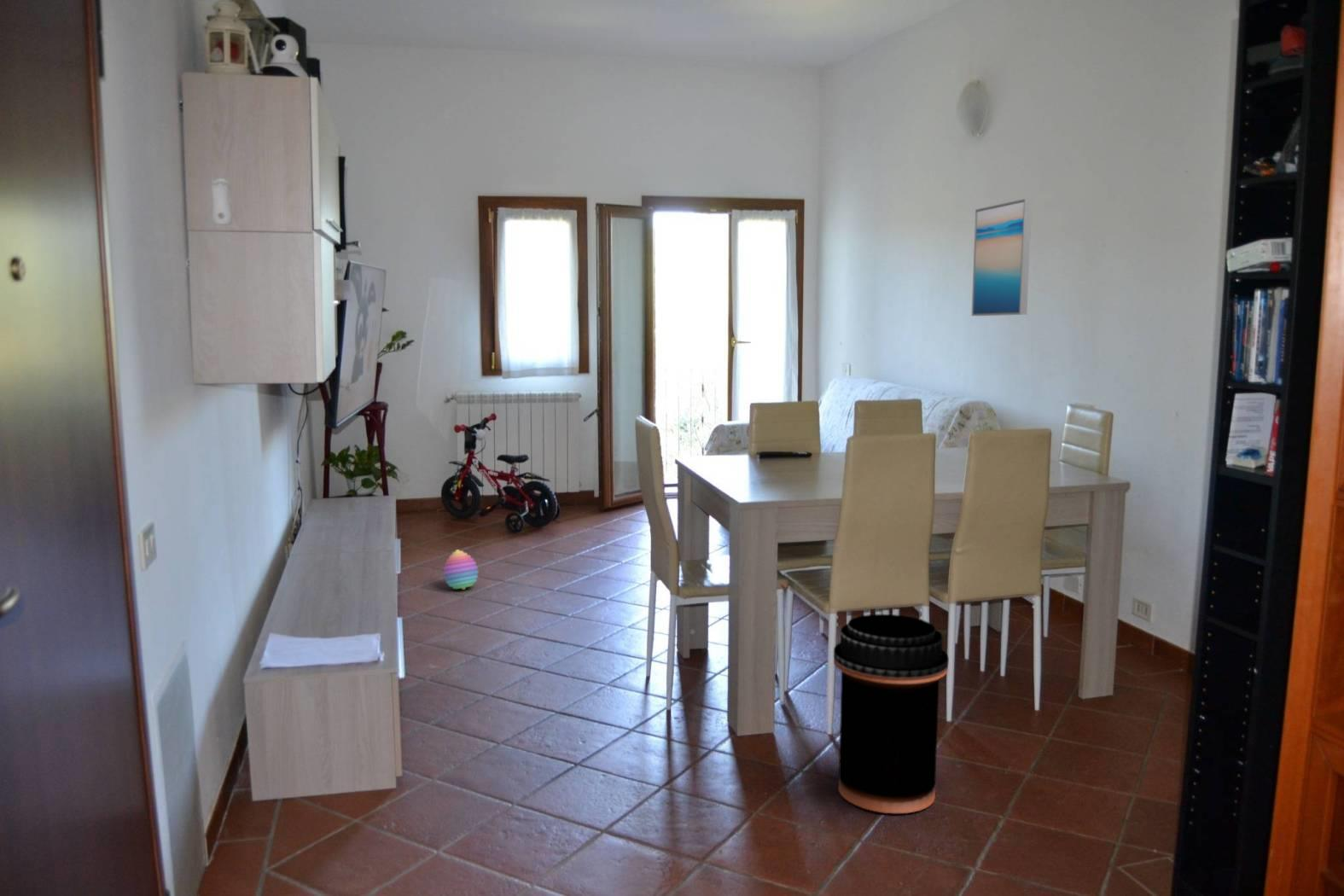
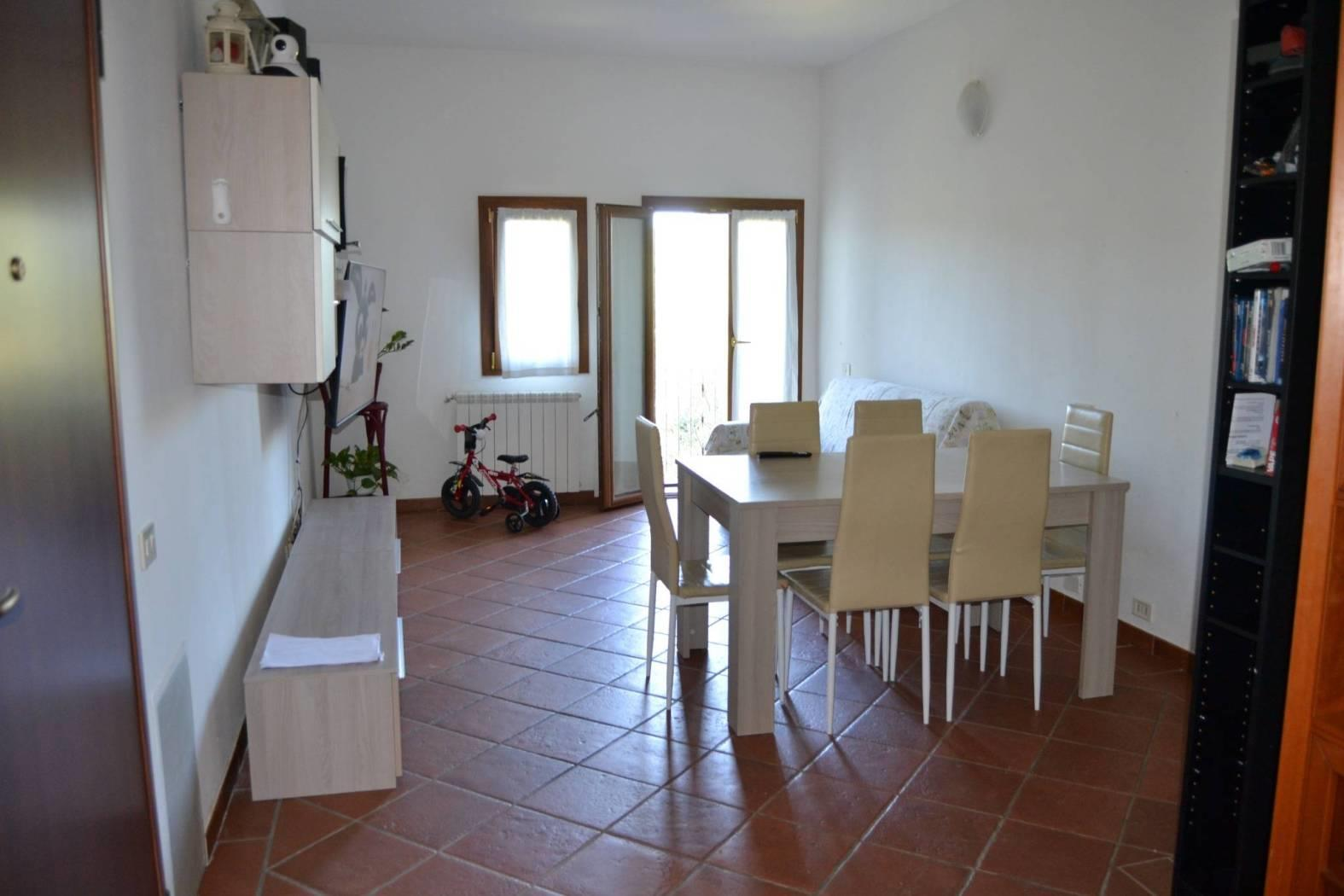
- wall art (1000, 259)
- trash can (888, 709)
- stacking toy (461, 569)
